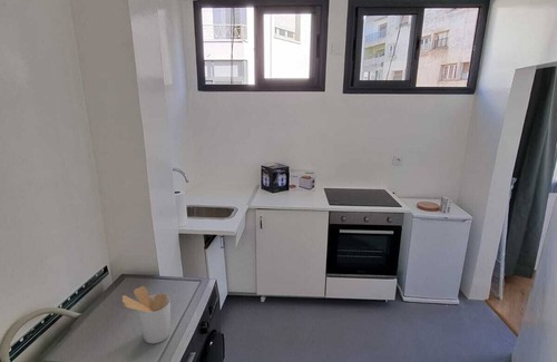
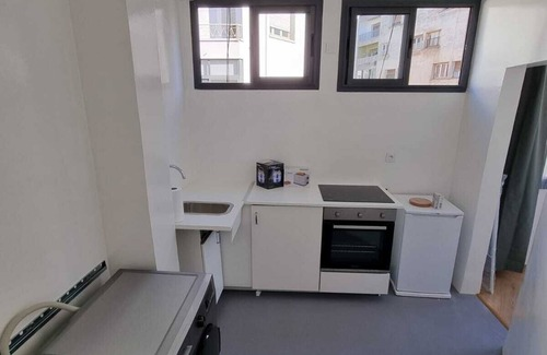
- utensil holder (147, 314)
